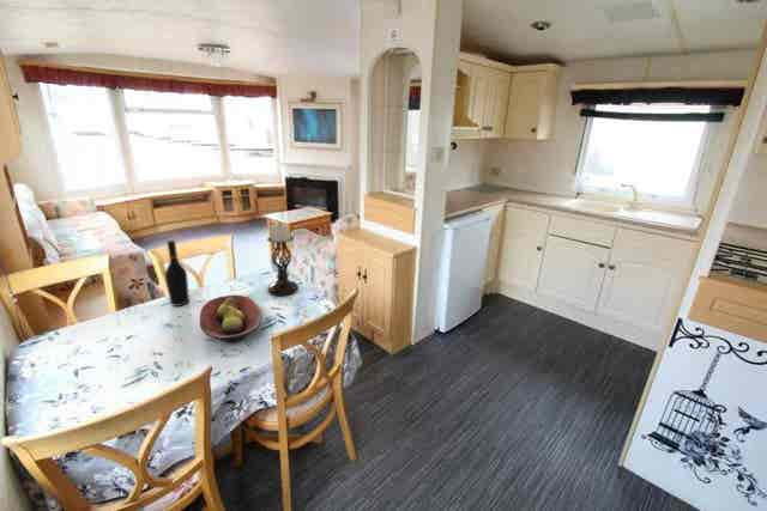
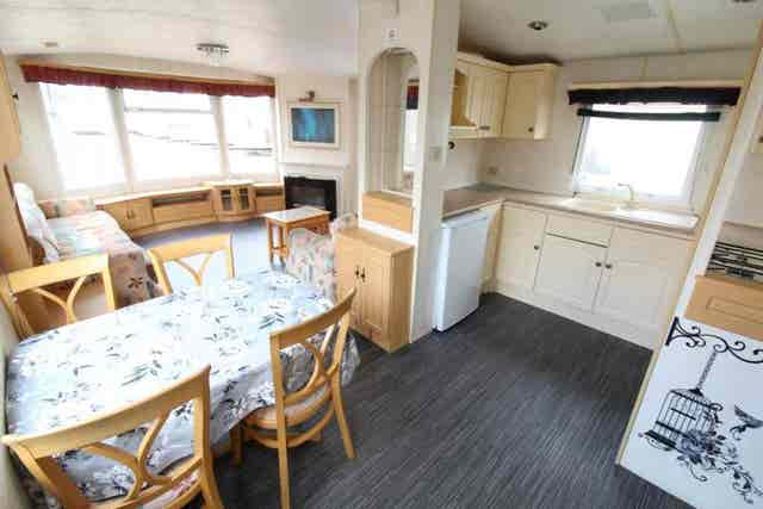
- wine bottle (175, 273)
- candle holder (282, 256)
- fruit bowl (230, 315)
